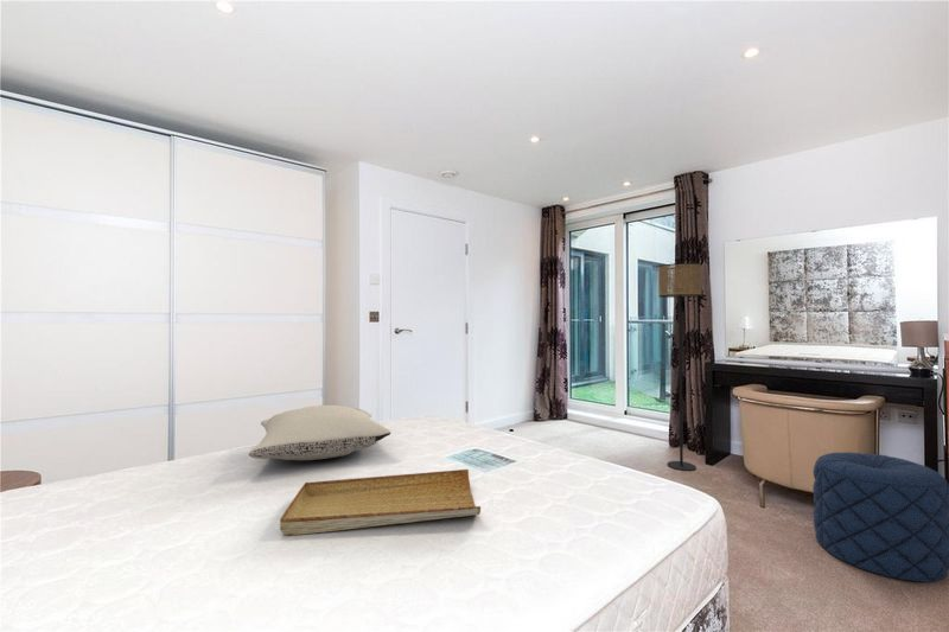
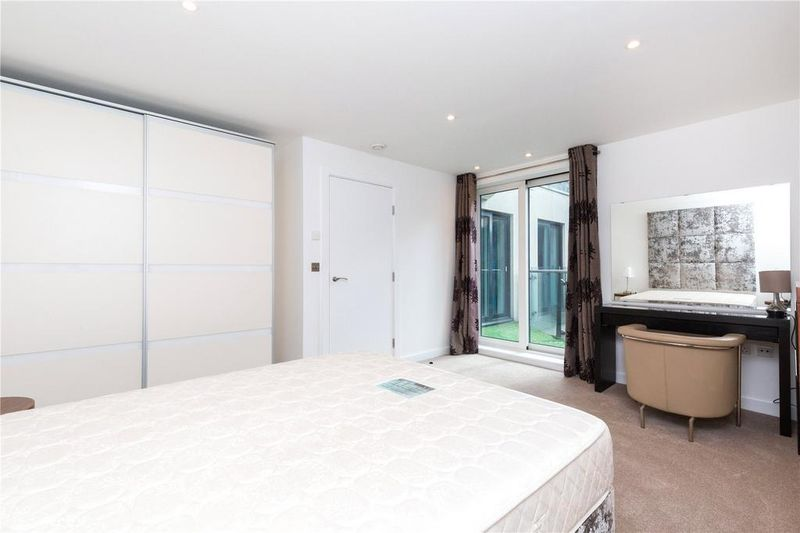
- pouf (877, 507)
- floor lamp (680, 365)
- pillow (320, 429)
- tray (386, 499)
